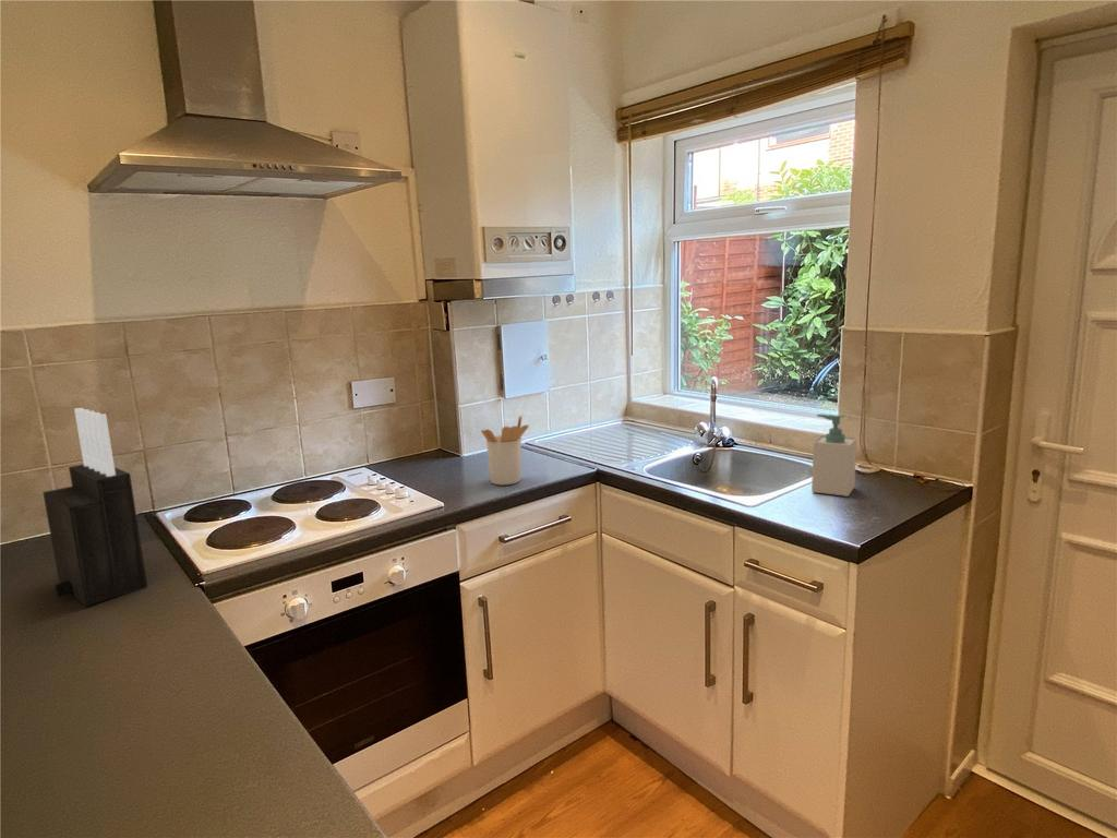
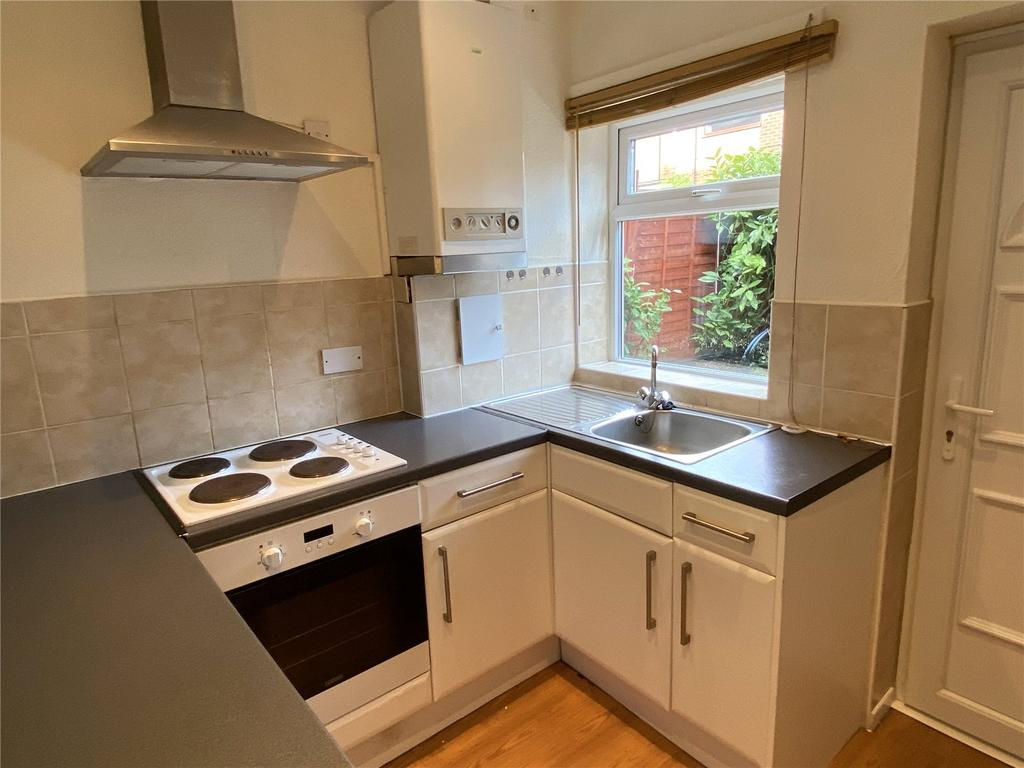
- soap bottle (833, 452)
- knife block (82, 503)
- utensil holder (507, 451)
